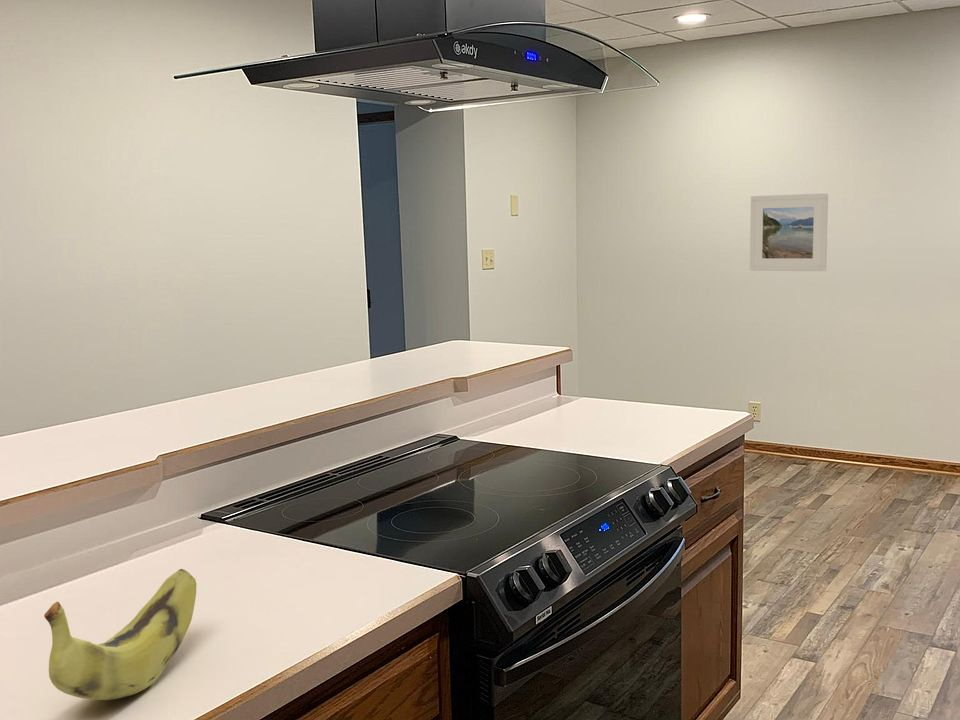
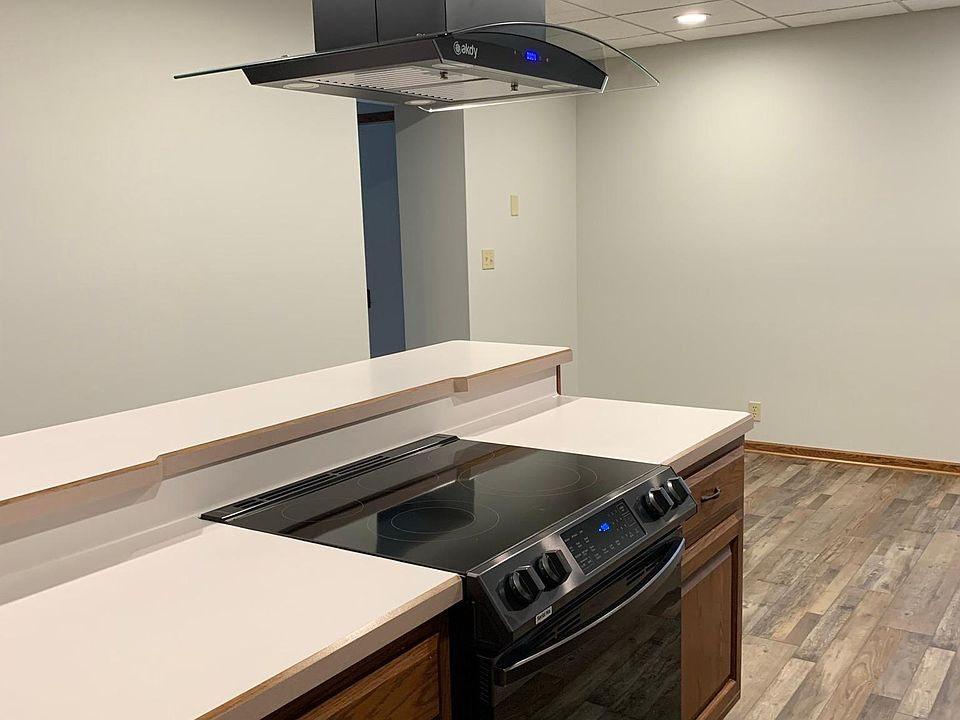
- banana (128, 624)
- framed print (787, 233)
